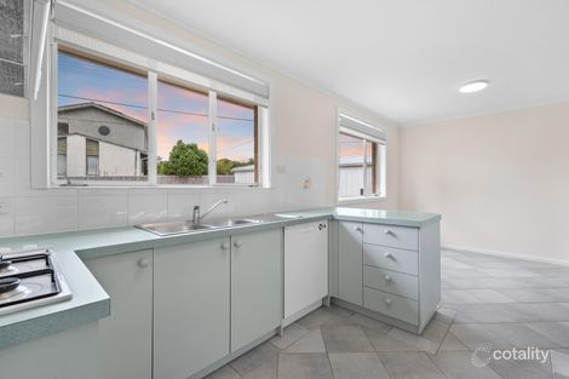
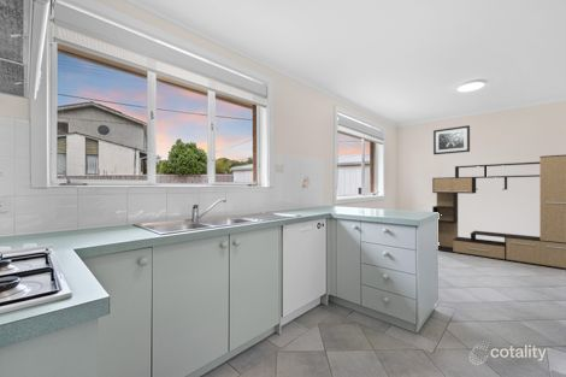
+ media console (505, 188)
+ wall art (450, 140)
